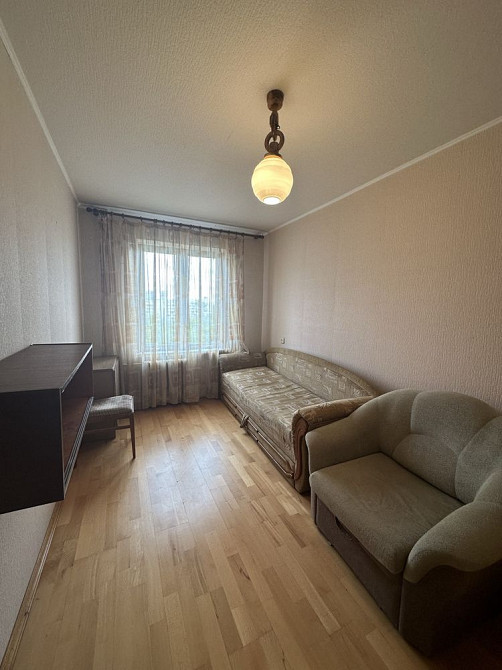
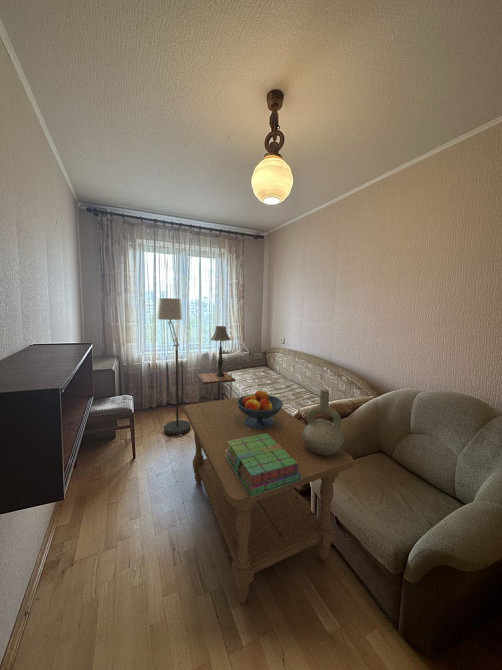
+ floor lamp (176, 361)
+ coffee table (239, 479)
+ decorative vase (323, 420)
+ stack of books (260, 459)
+ side table (212, 399)
+ fruit bowl (259, 408)
+ table lamp (220, 351)
